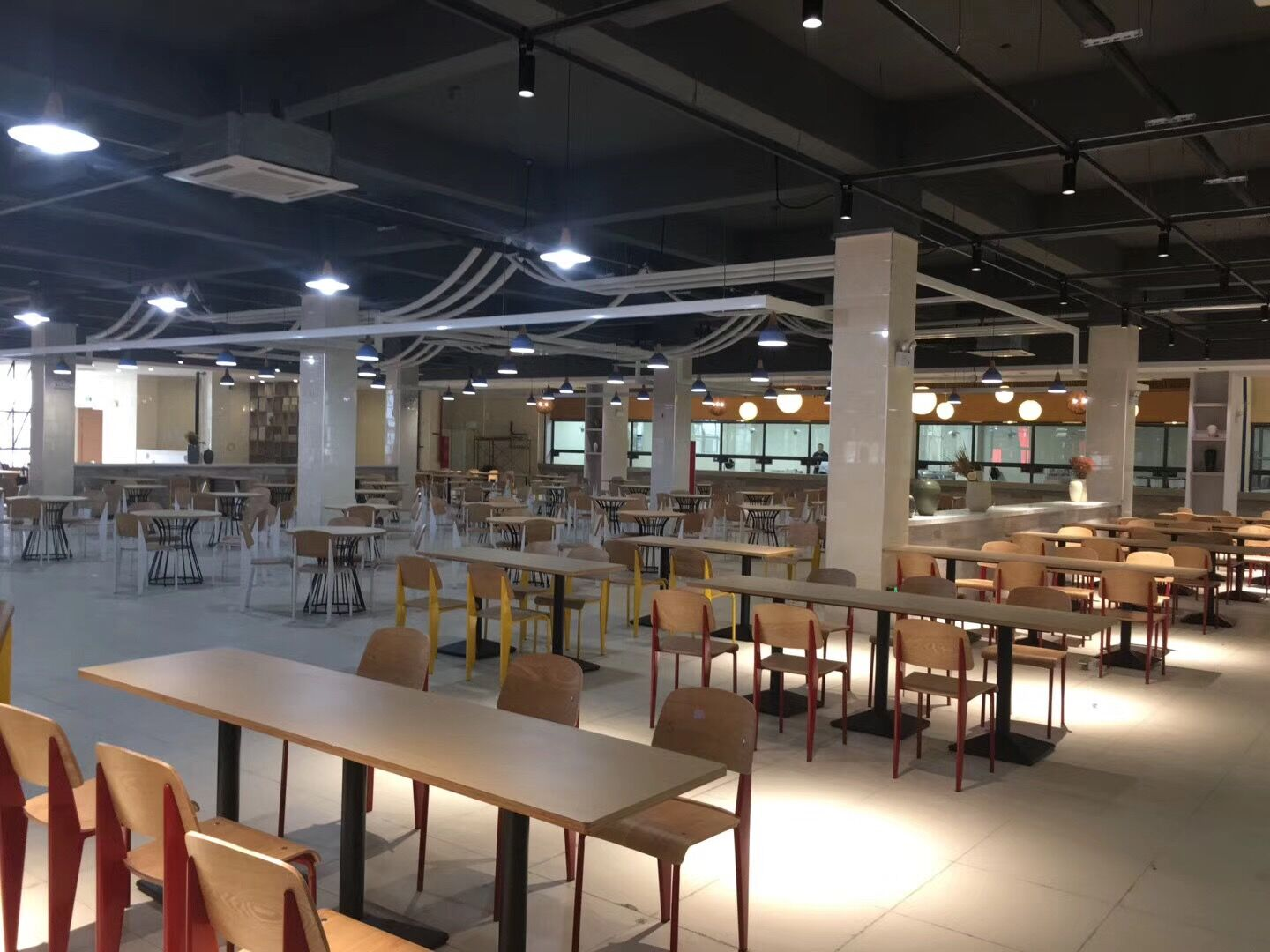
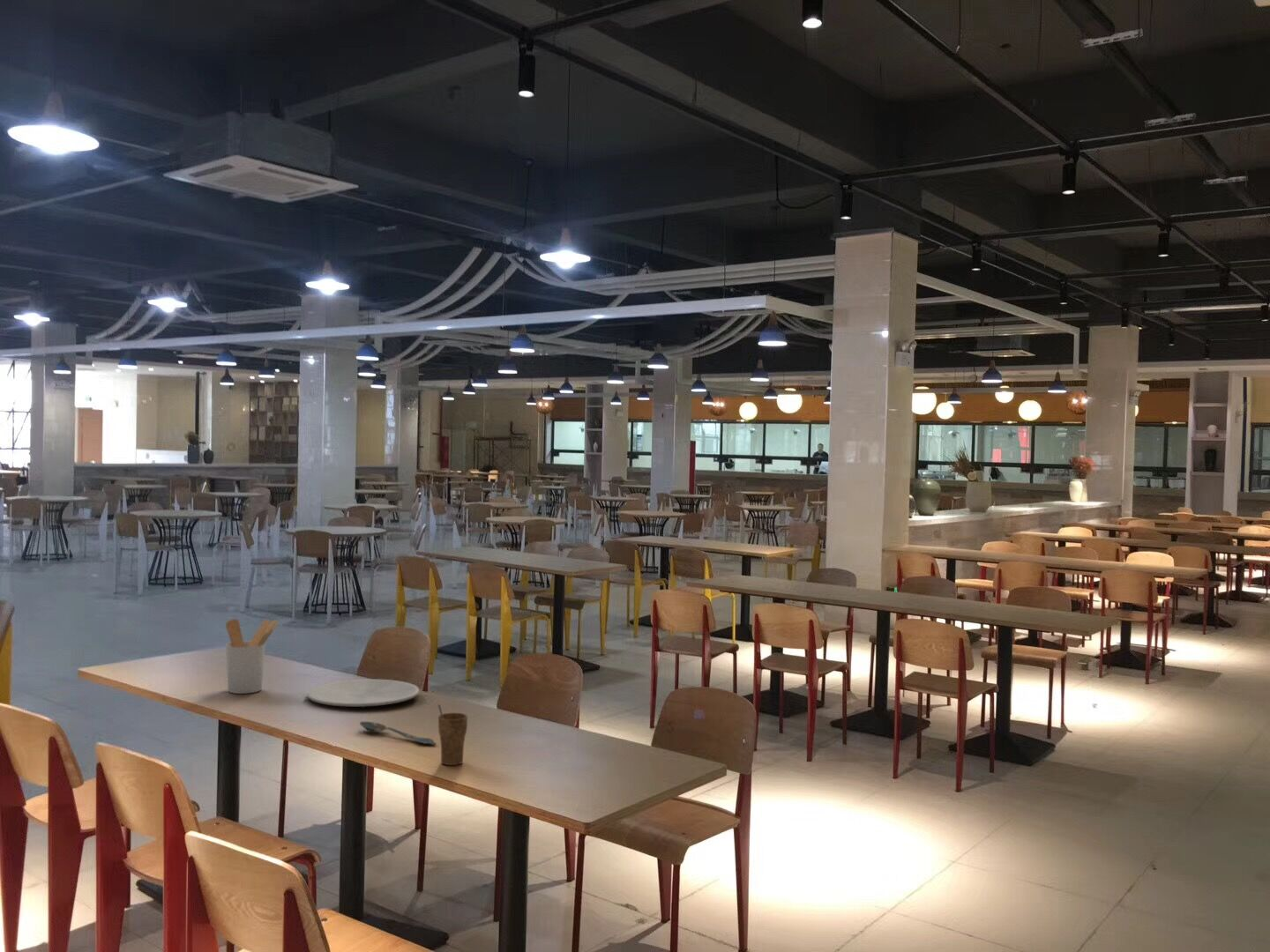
+ utensil holder (253, 654)
+ cup (452, 733)
+ spoon (397, 733)
+ plate (363, 694)
